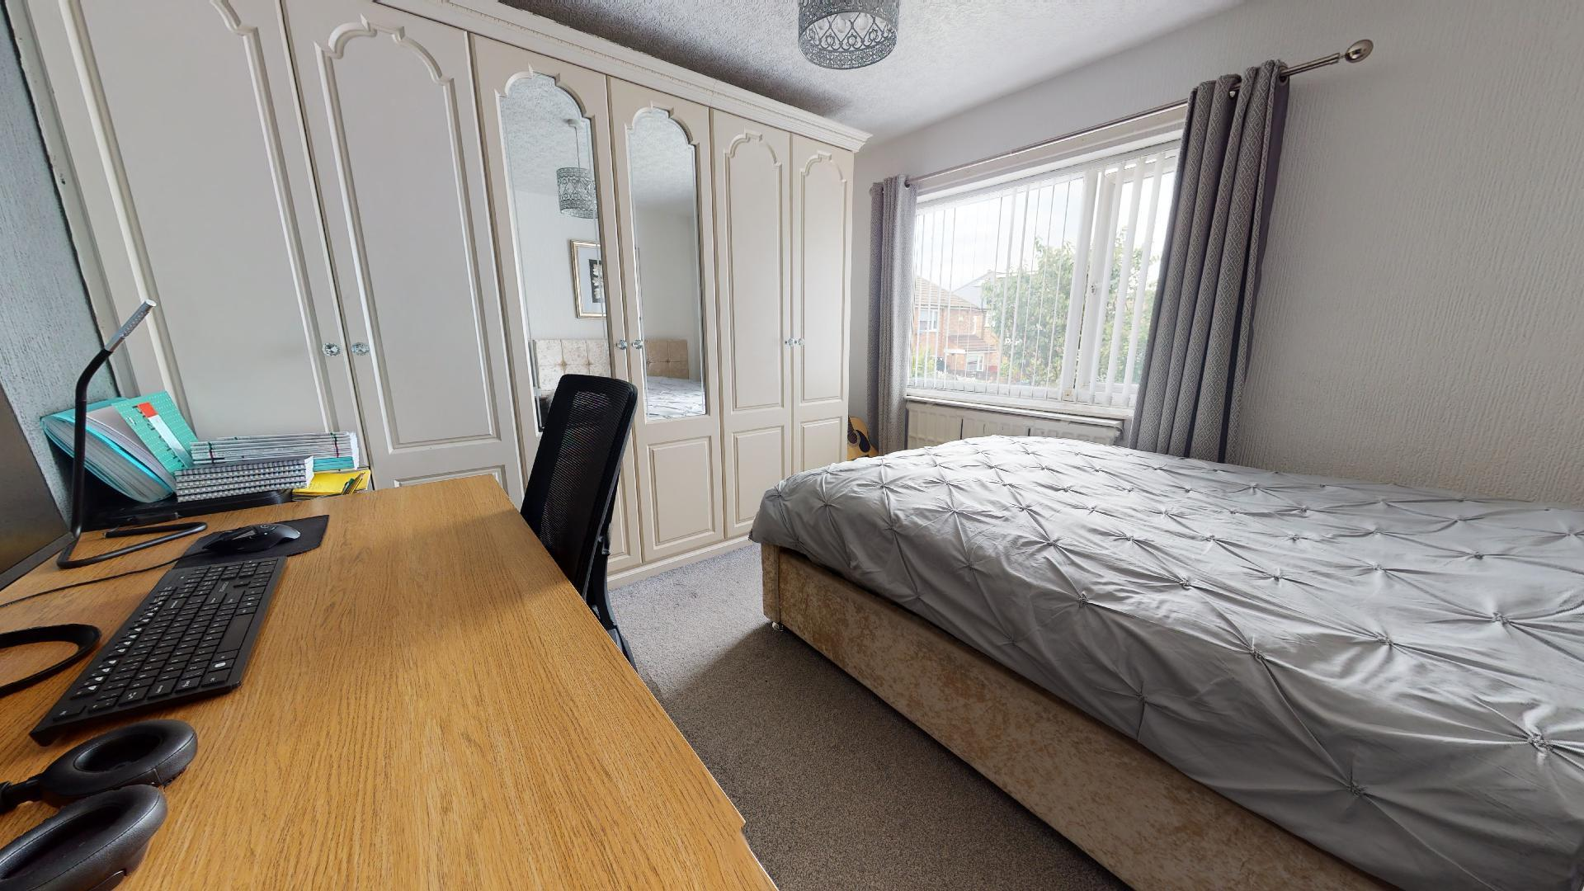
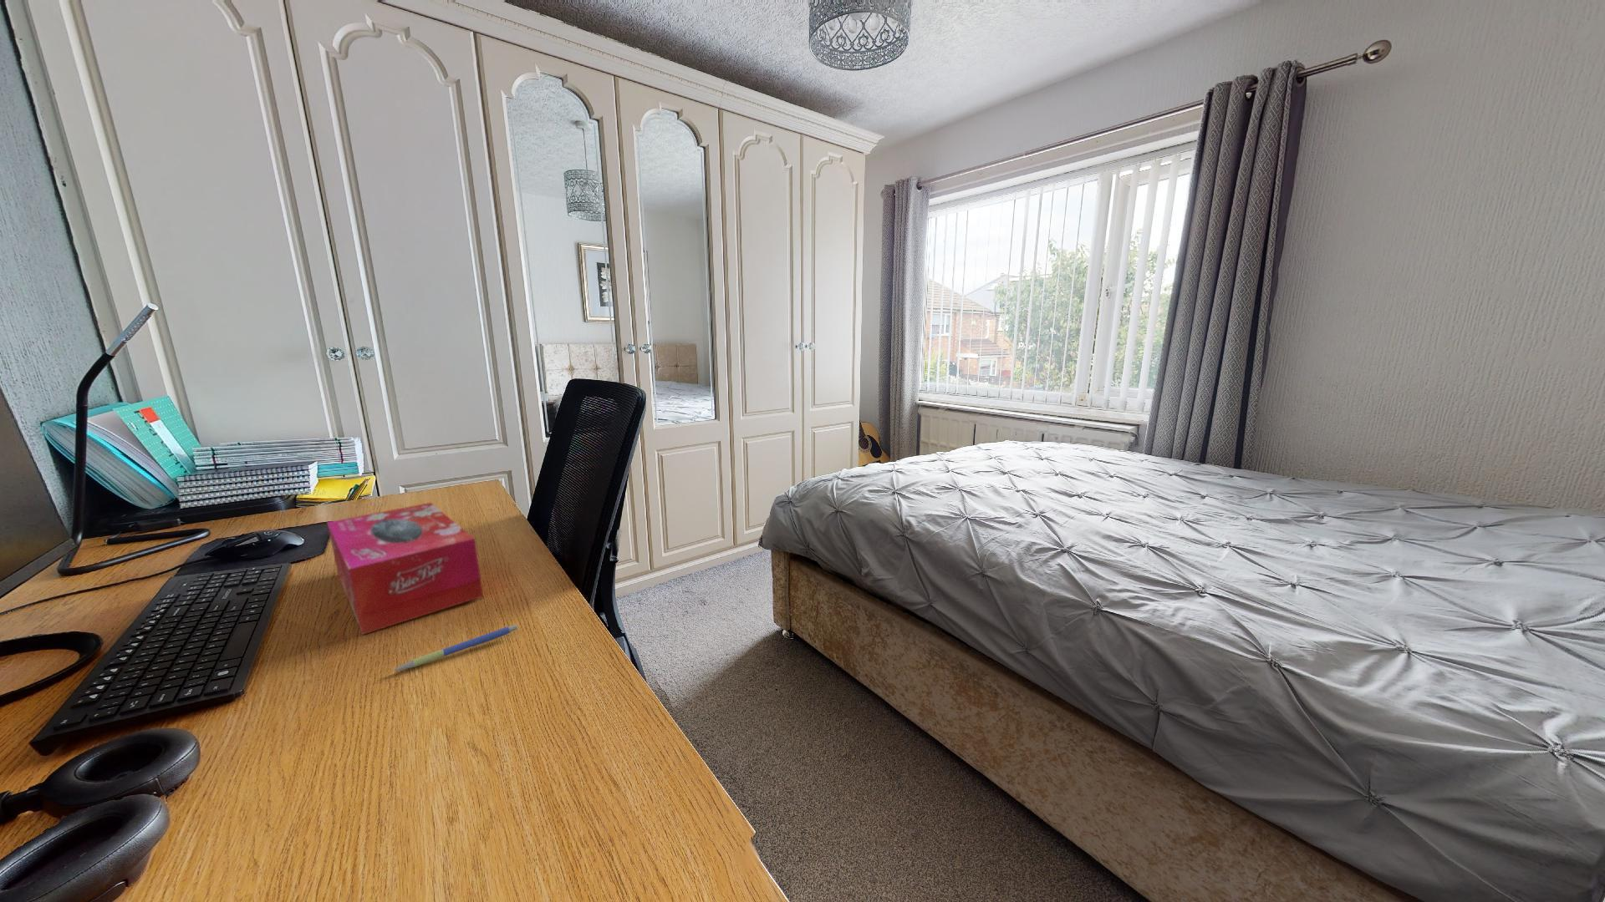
+ pen (459, 648)
+ tissue box (402, 558)
